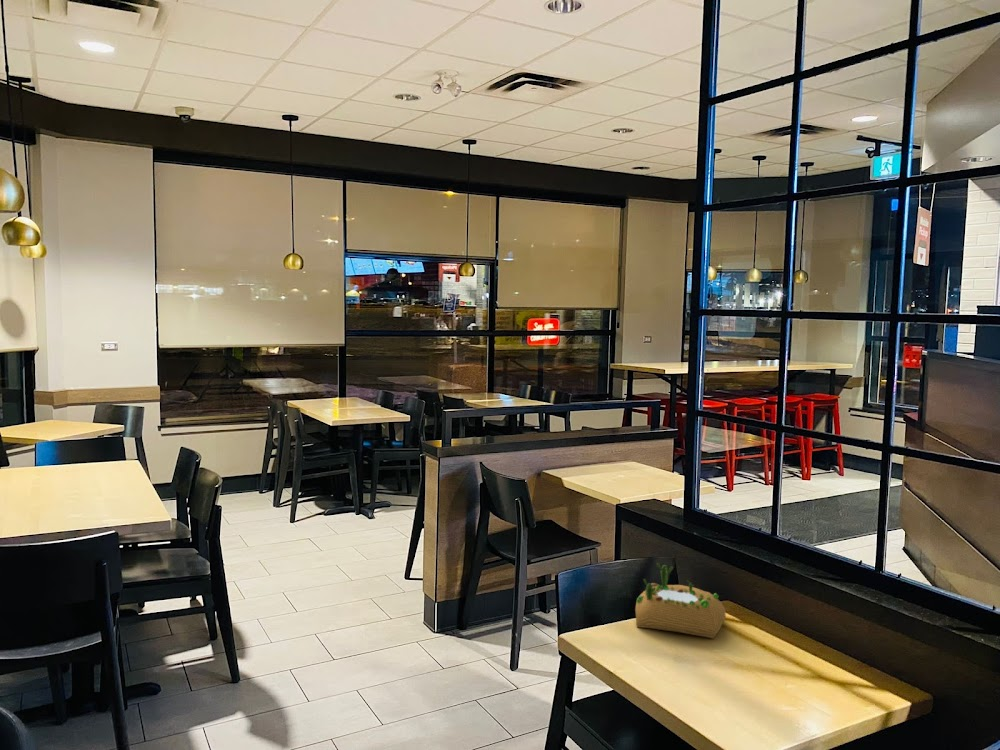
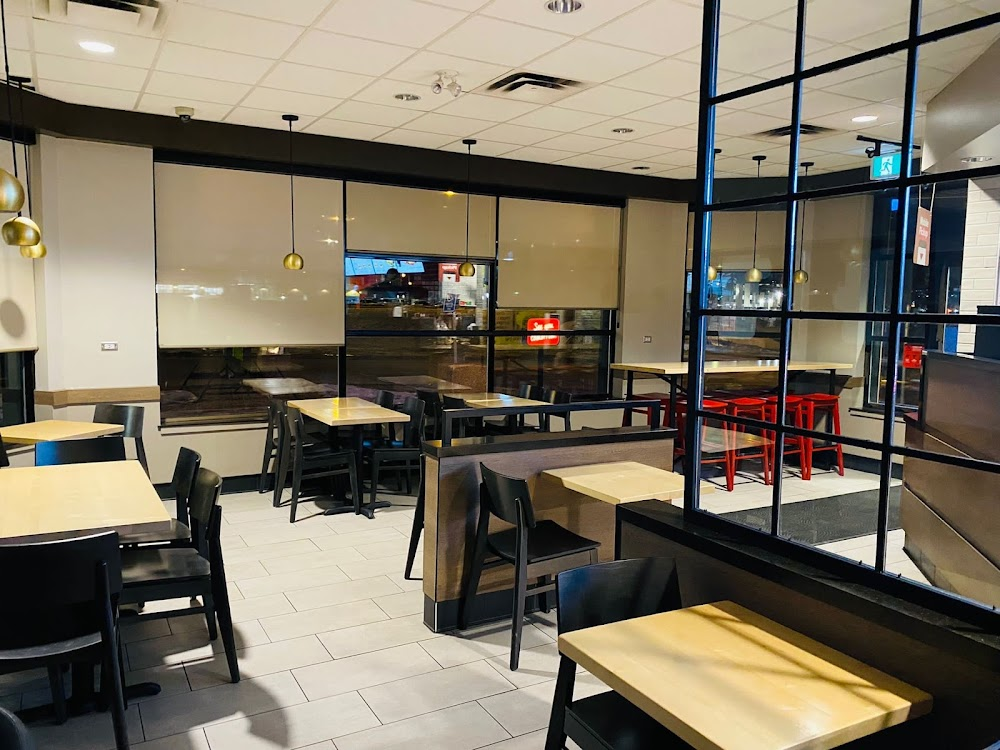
- succulent planter (680, 593)
